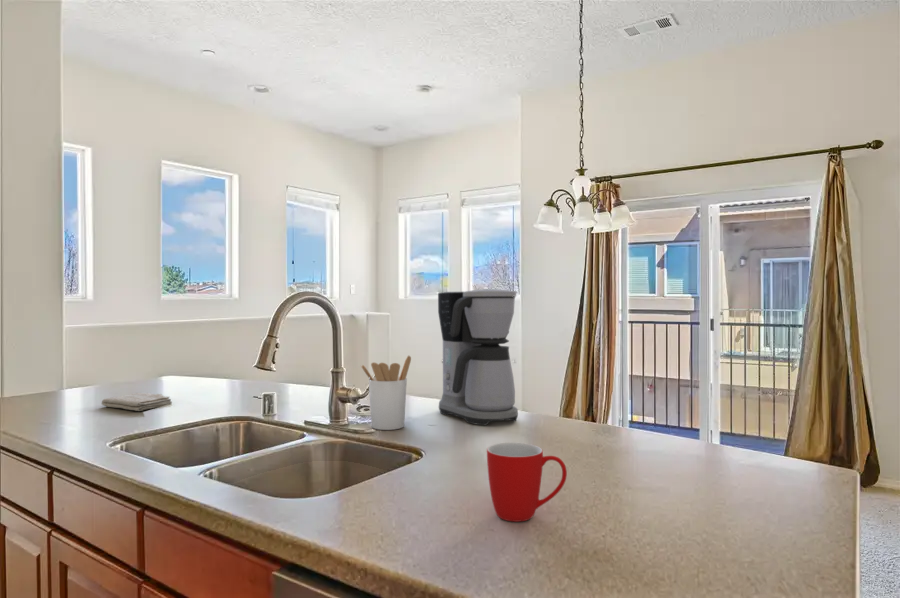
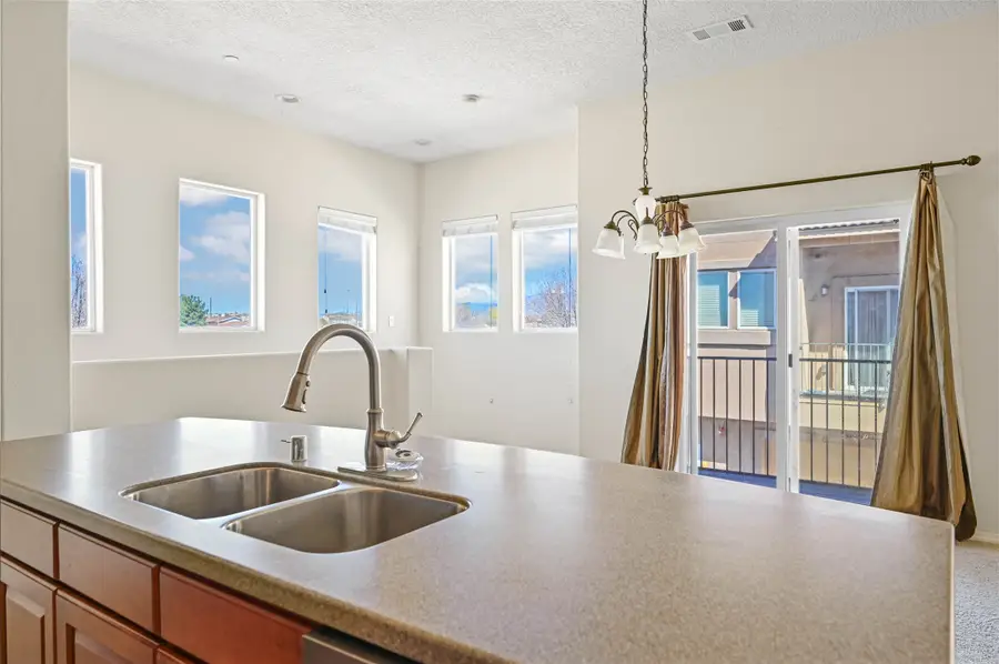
- washcloth (137, 400)
- utensil holder (387, 392)
- mug (526, 483)
- coffee maker (470, 353)
